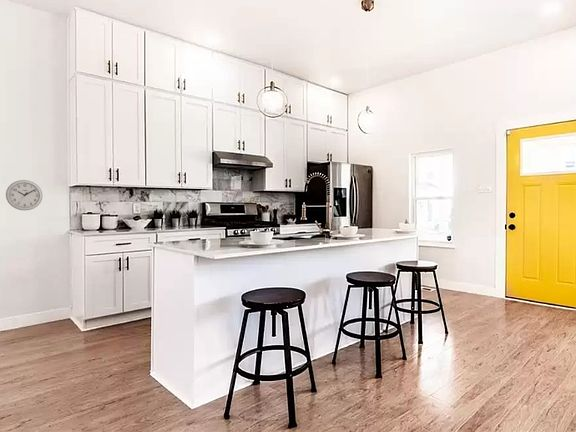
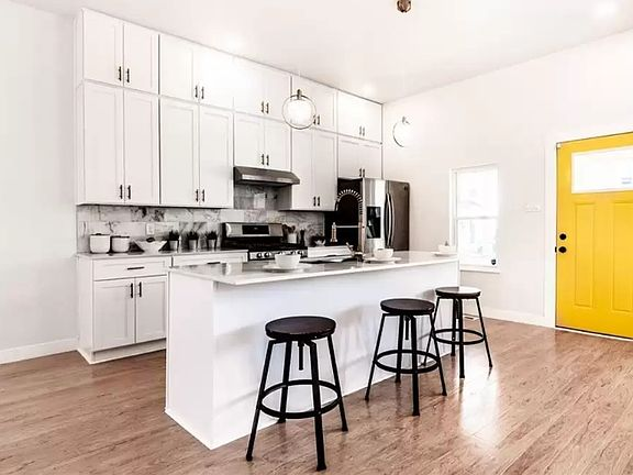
- wall clock (24, 195)
